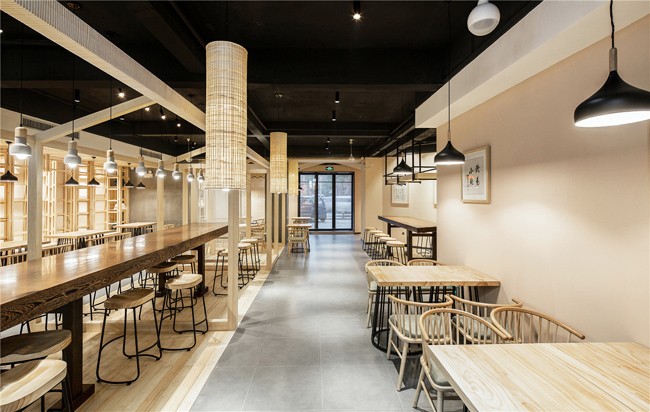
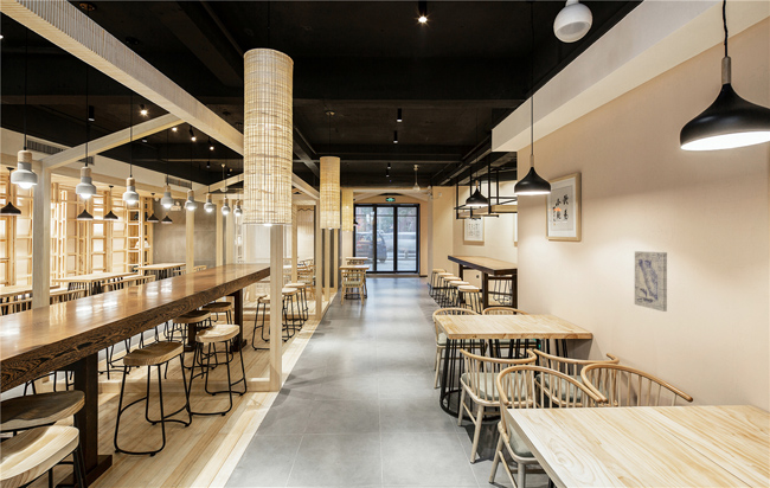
+ wall art (649, 280)
